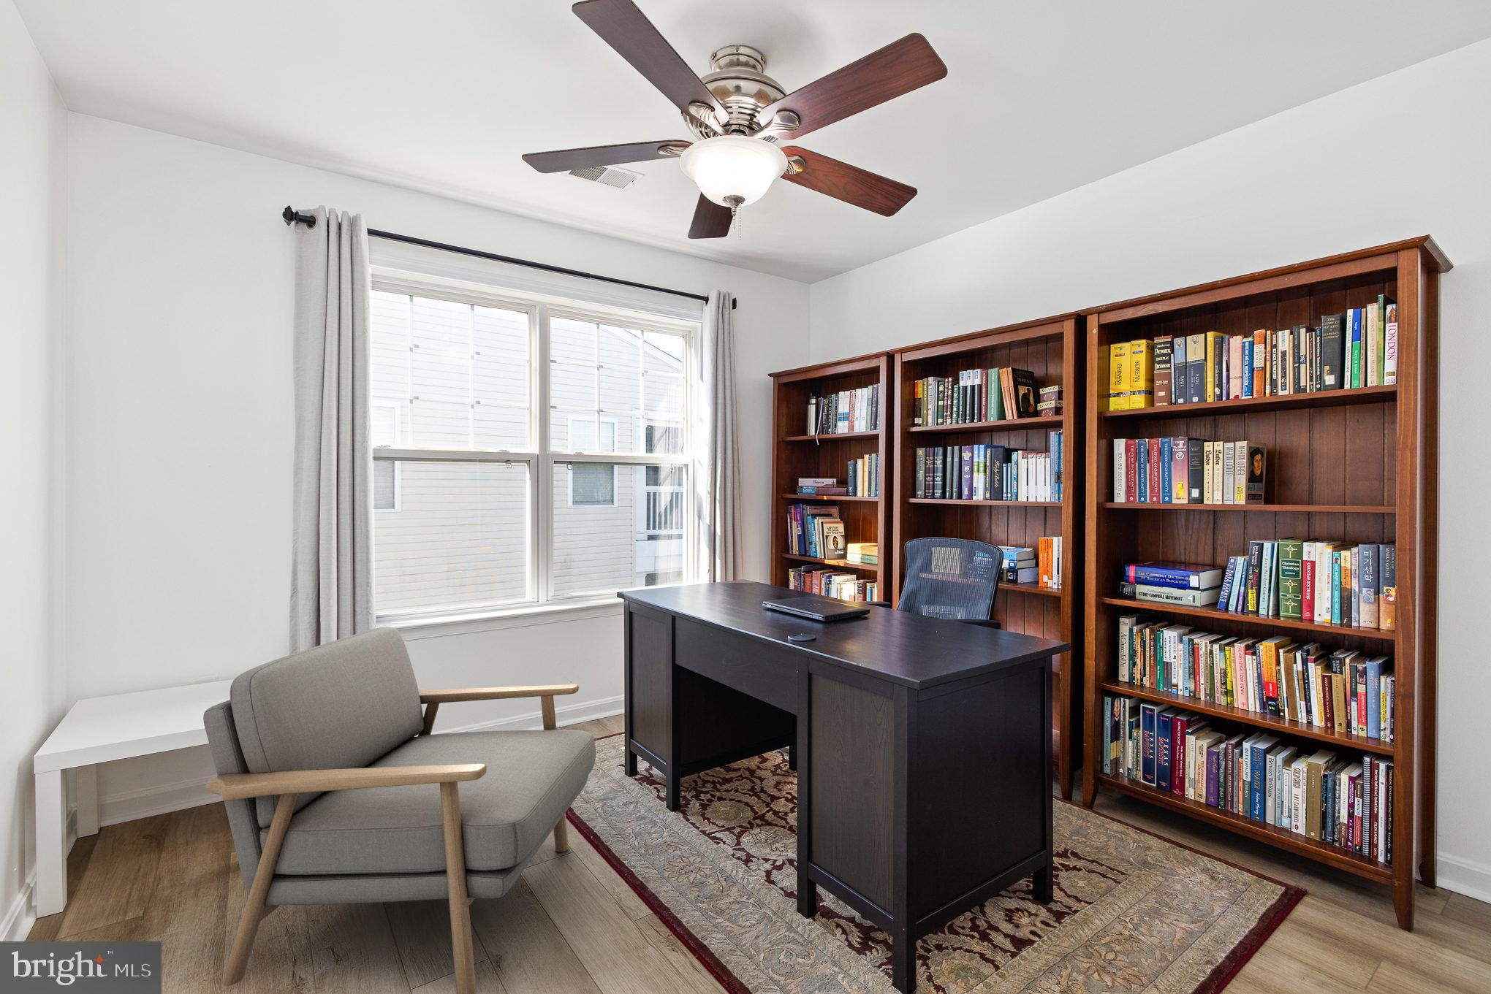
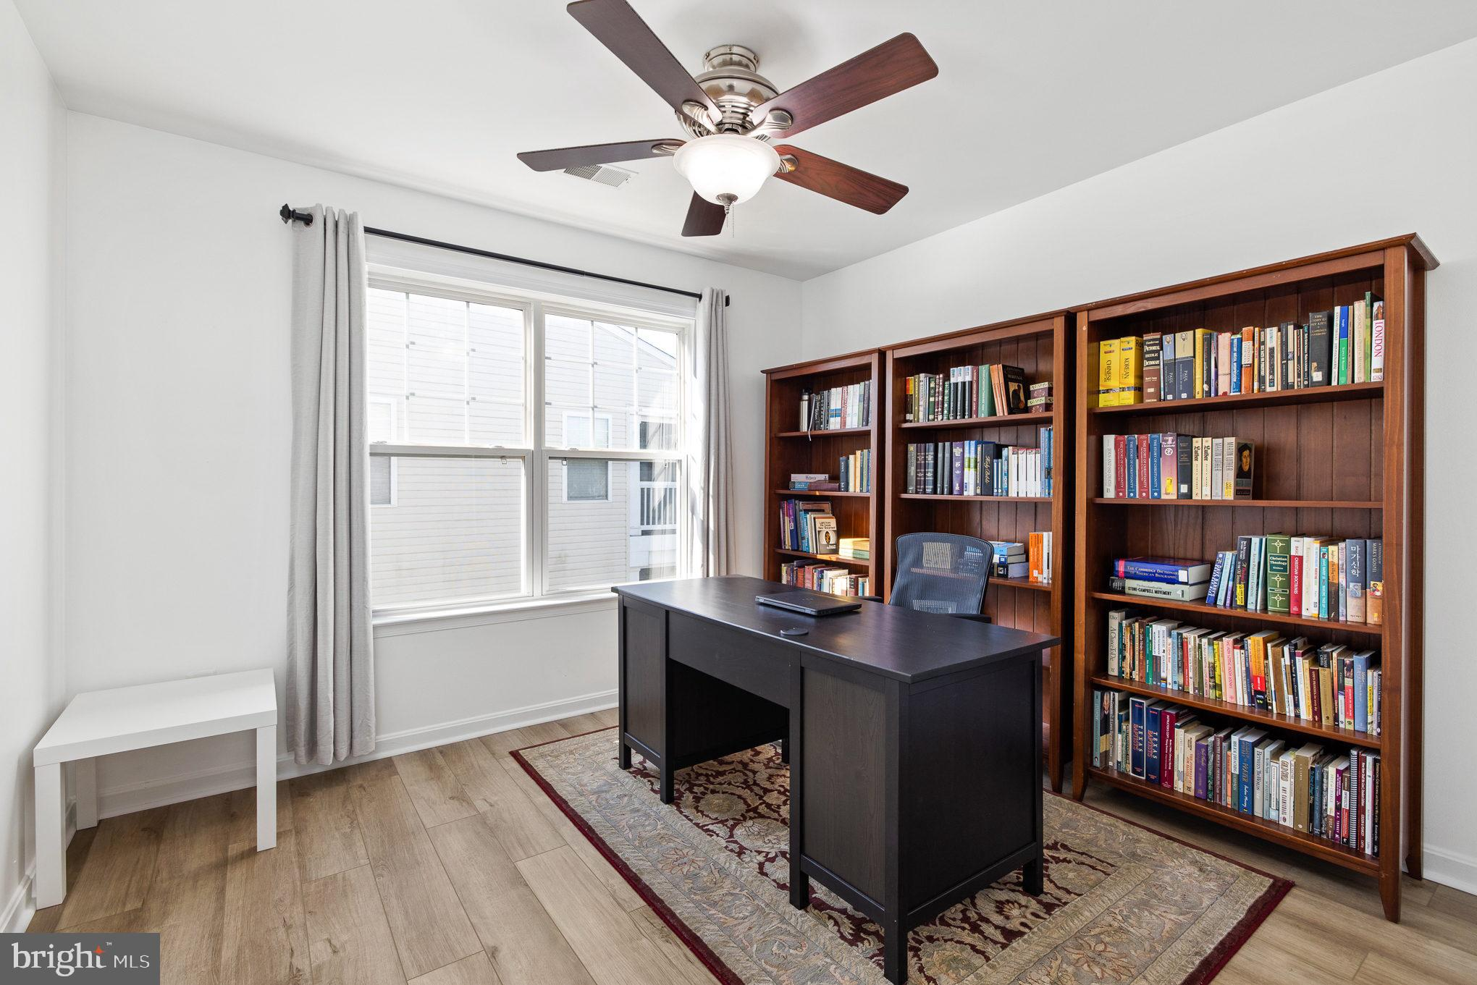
- armchair (430, 775)
